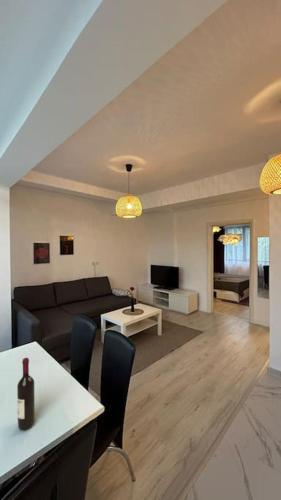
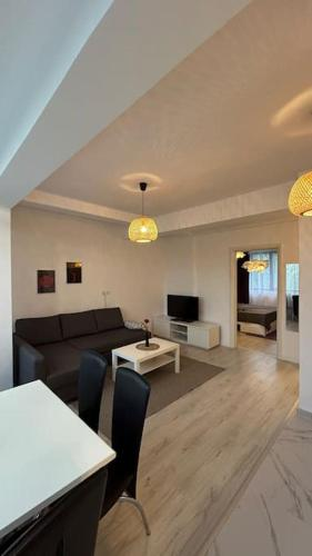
- wine bottle (26, 392)
